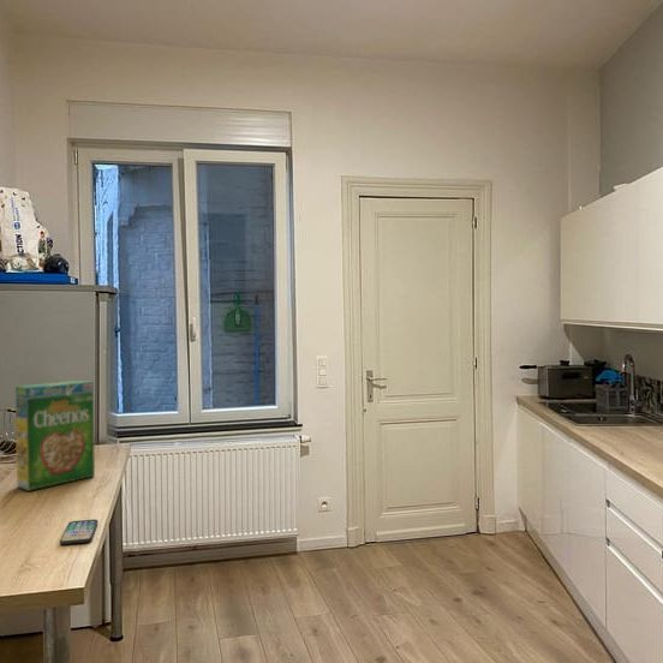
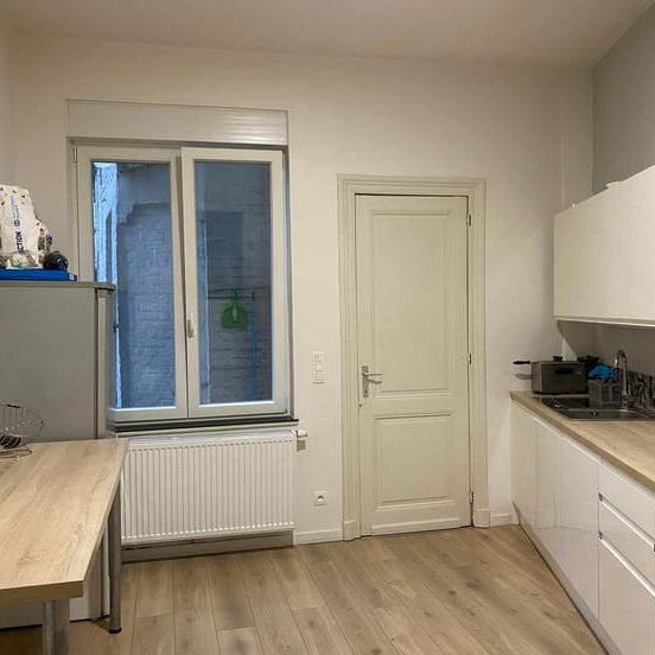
- smartphone (79, 531)
- cereal box (55, 432)
